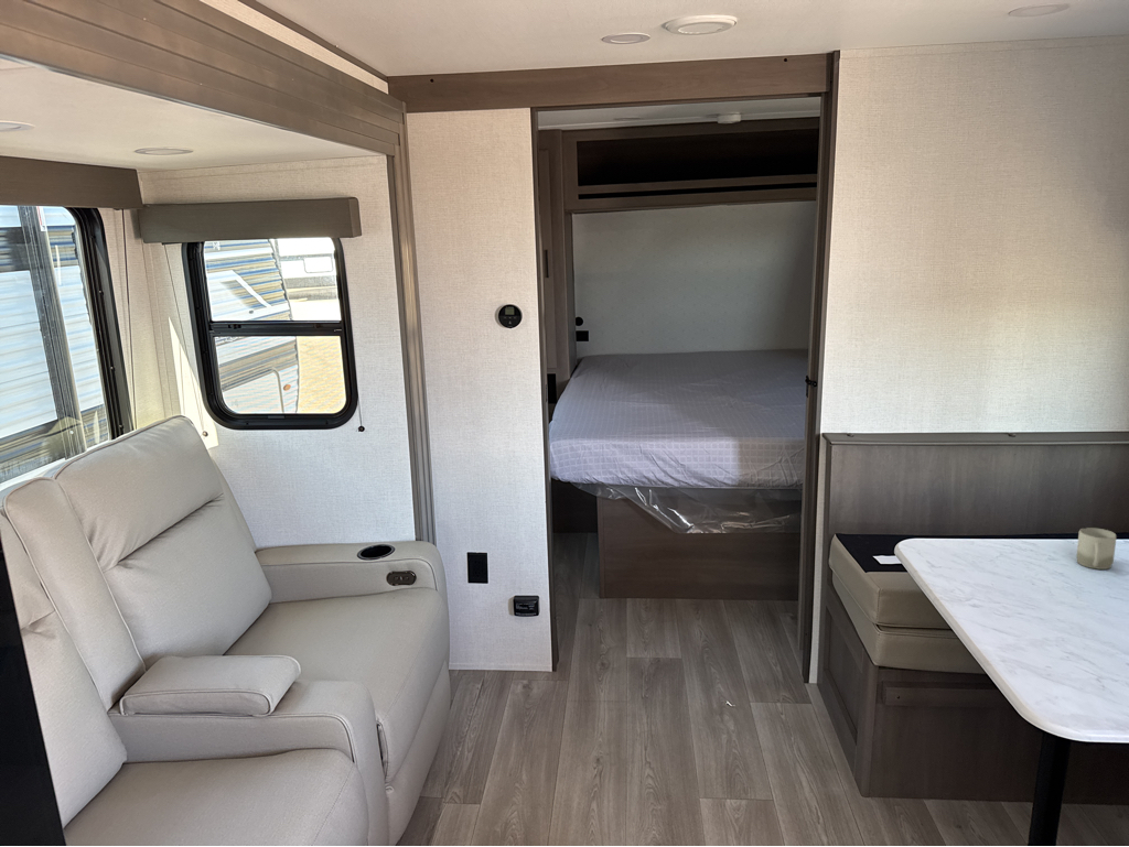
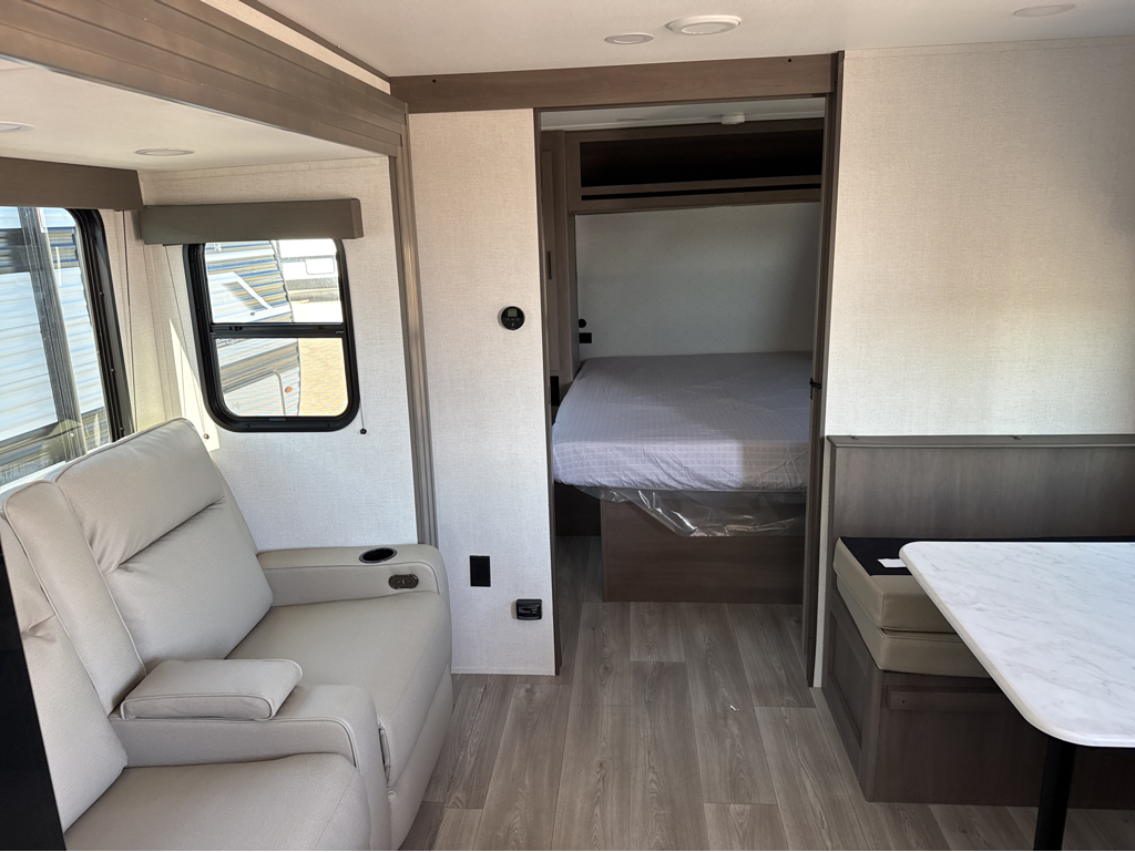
- cup (1096, 550)
